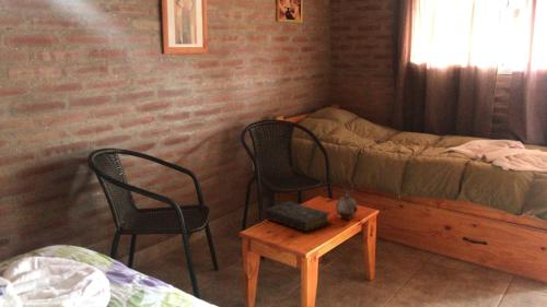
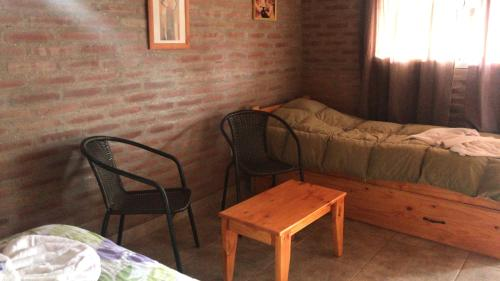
- vase (346, 203)
- book (296, 215)
